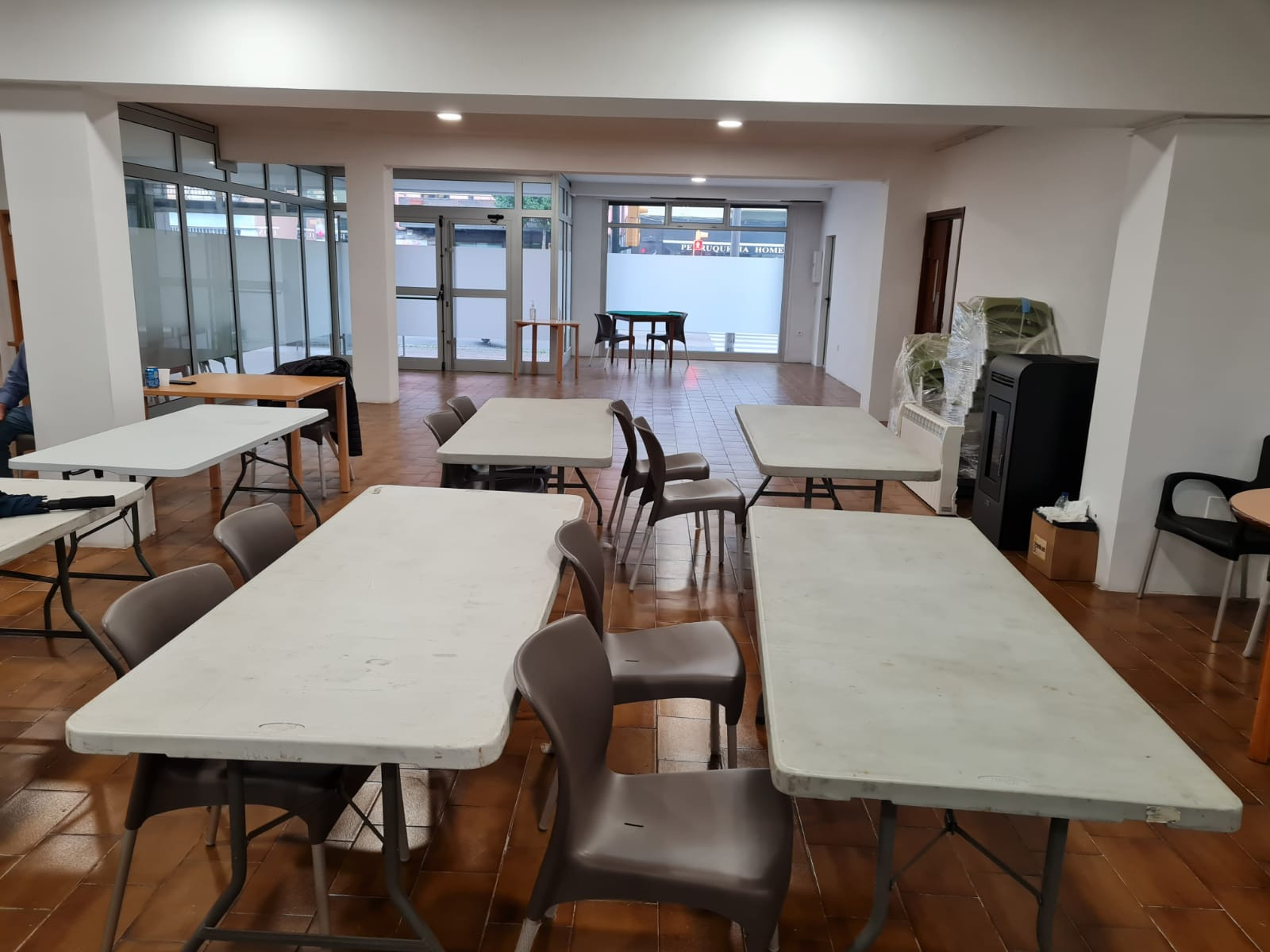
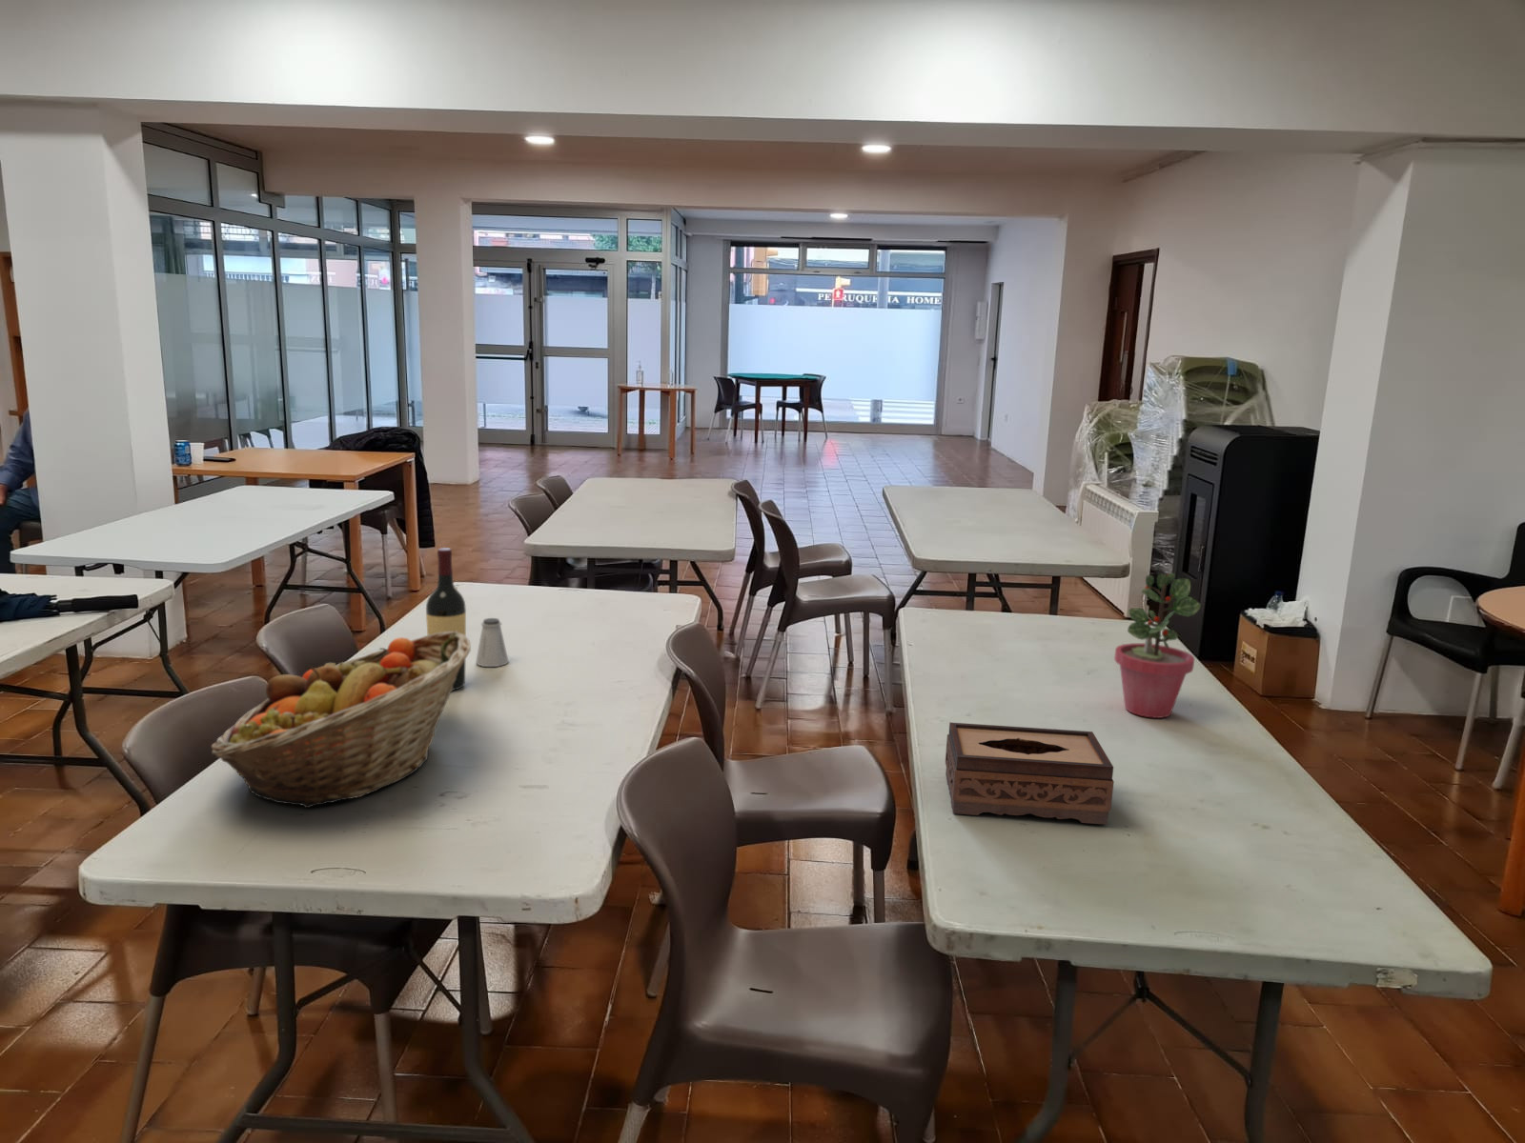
+ saltshaker (492, 641)
+ fruit basket (352, 707)
+ potted plant (1156, 642)
+ wine bottle (445, 618)
+ tissue box (1024, 771)
